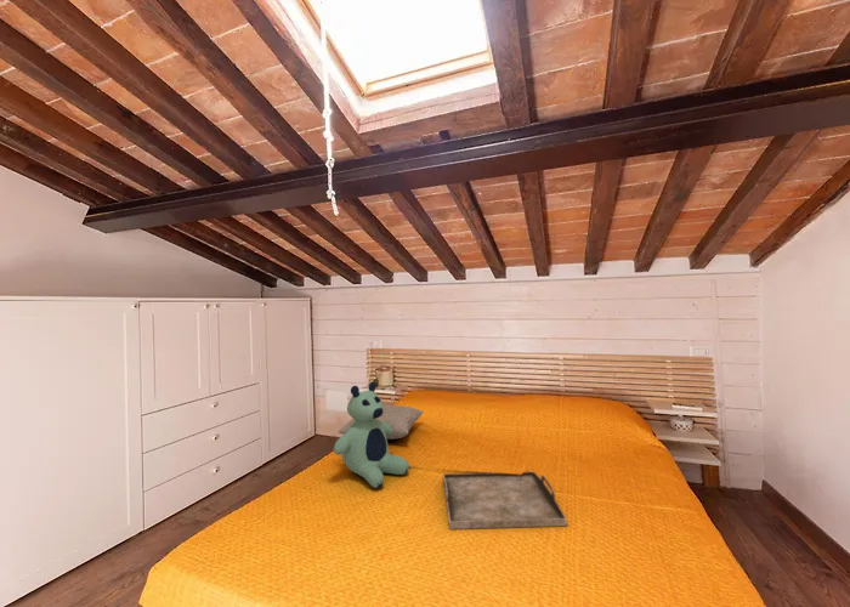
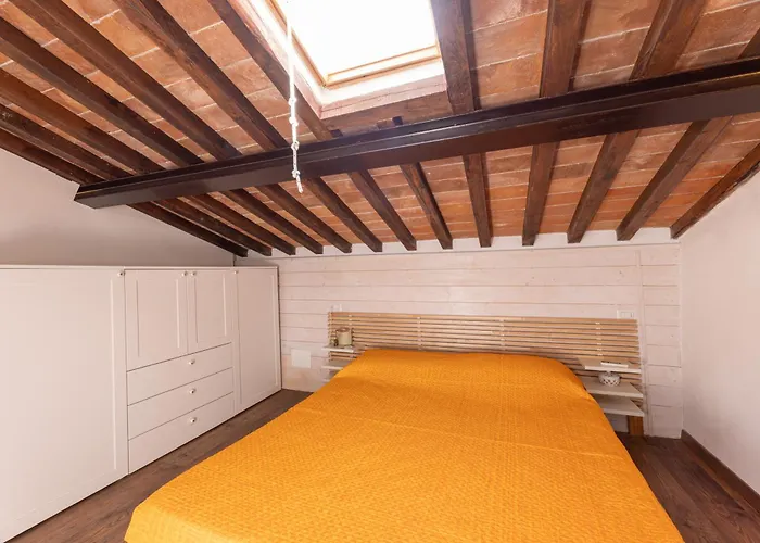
- serving tray (497, 490)
- bear (373, 430)
- pillow (384, 420)
